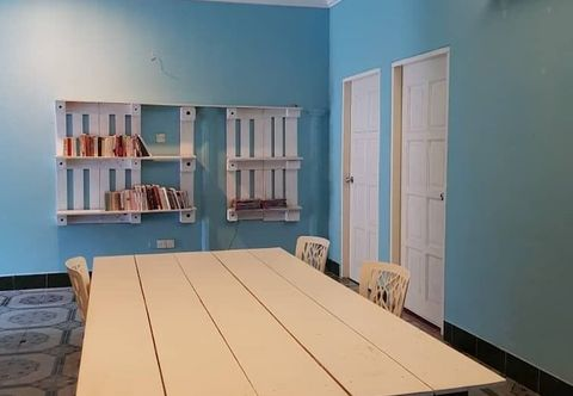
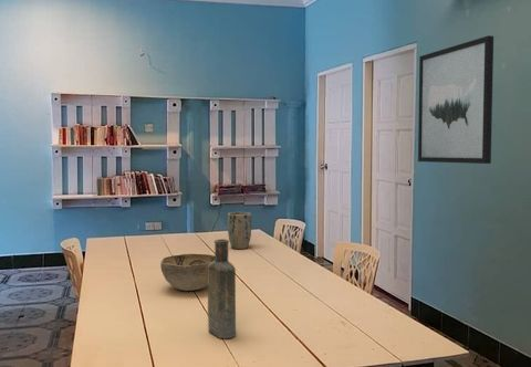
+ plant pot (239, 230)
+ decorative bowl (190, 273)
+ bottle (220, 286)
+ wall art (451, 105)
